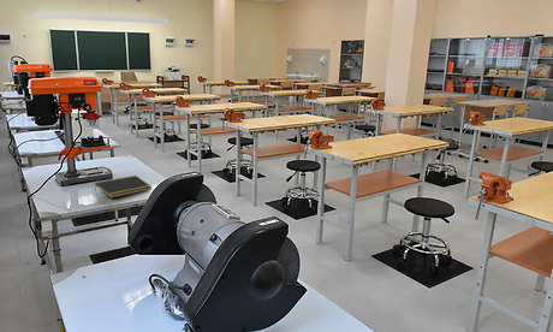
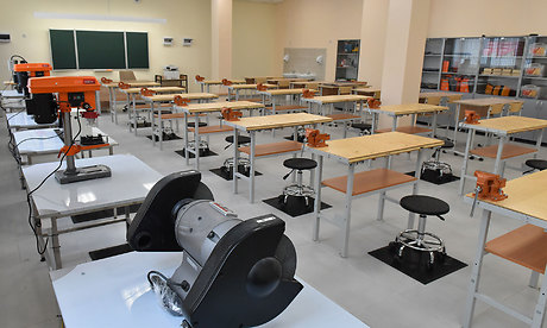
- notepad (124, 185)
